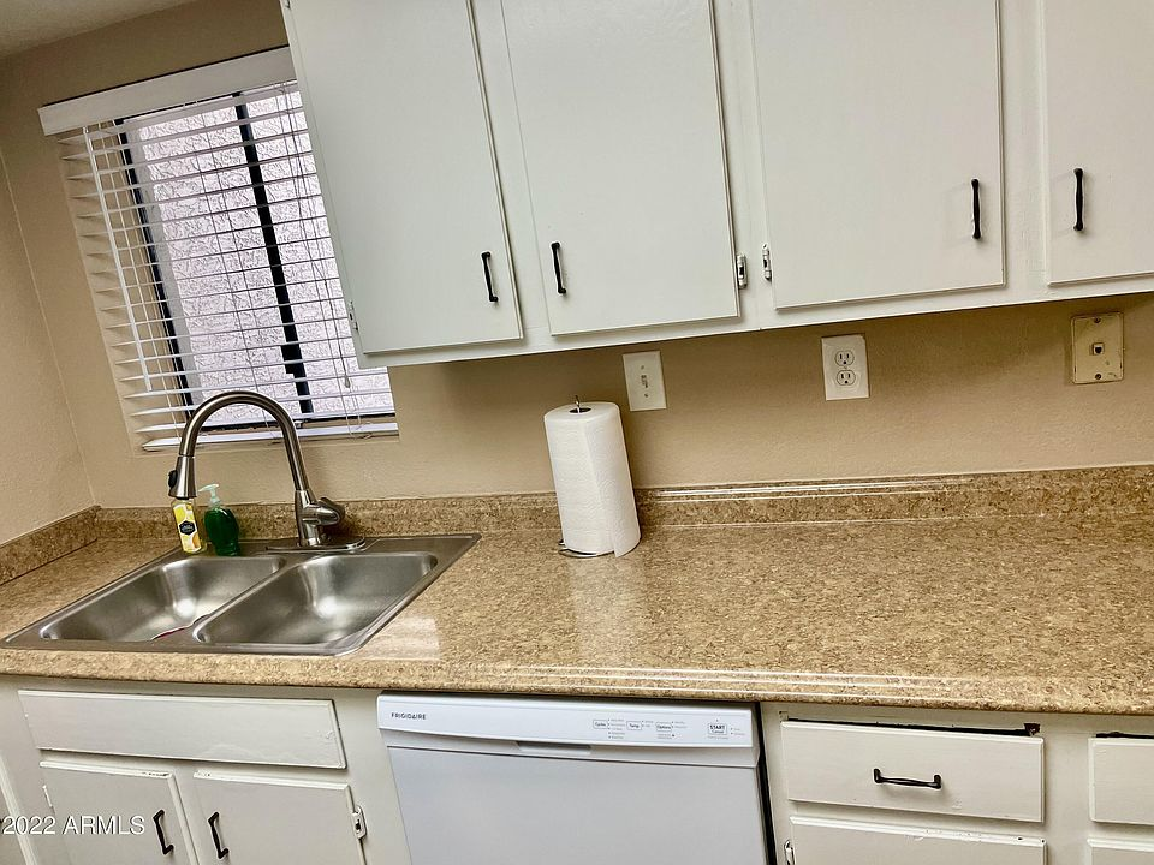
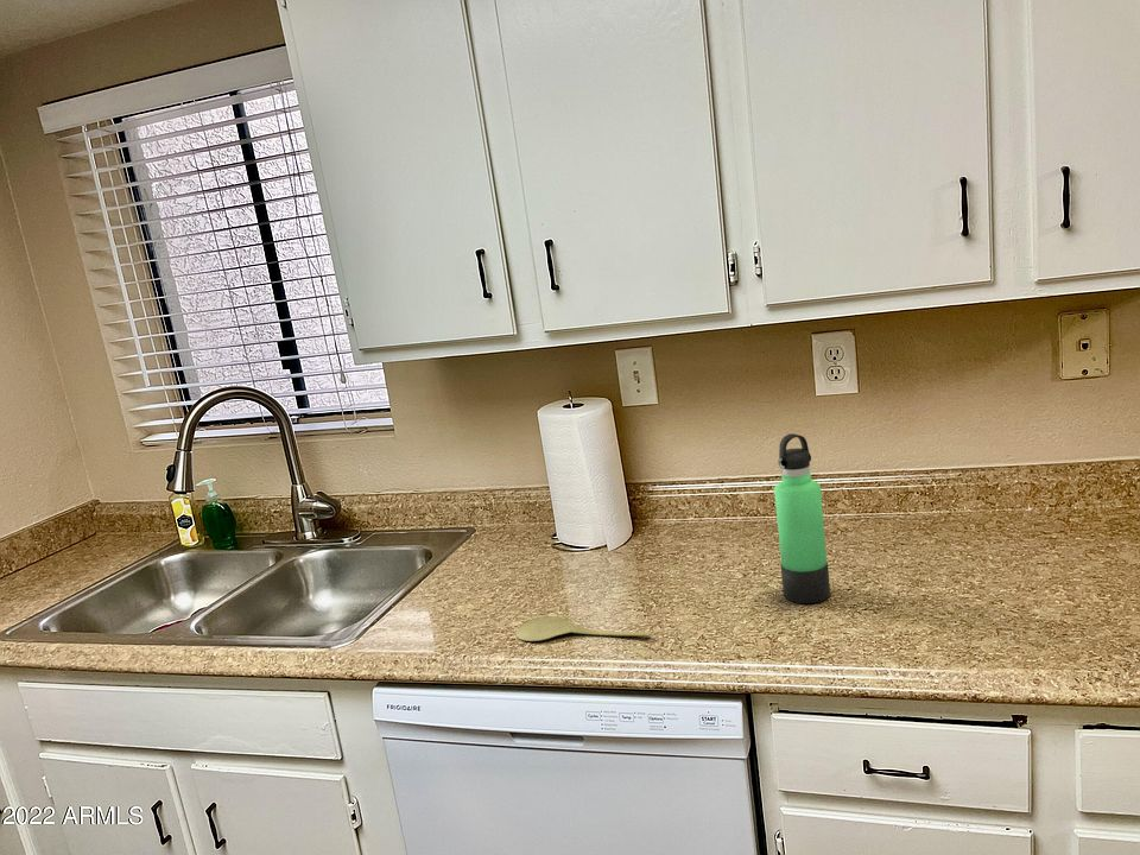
+ thermos bottle (799, 515)
+ spoon (582, 629)
